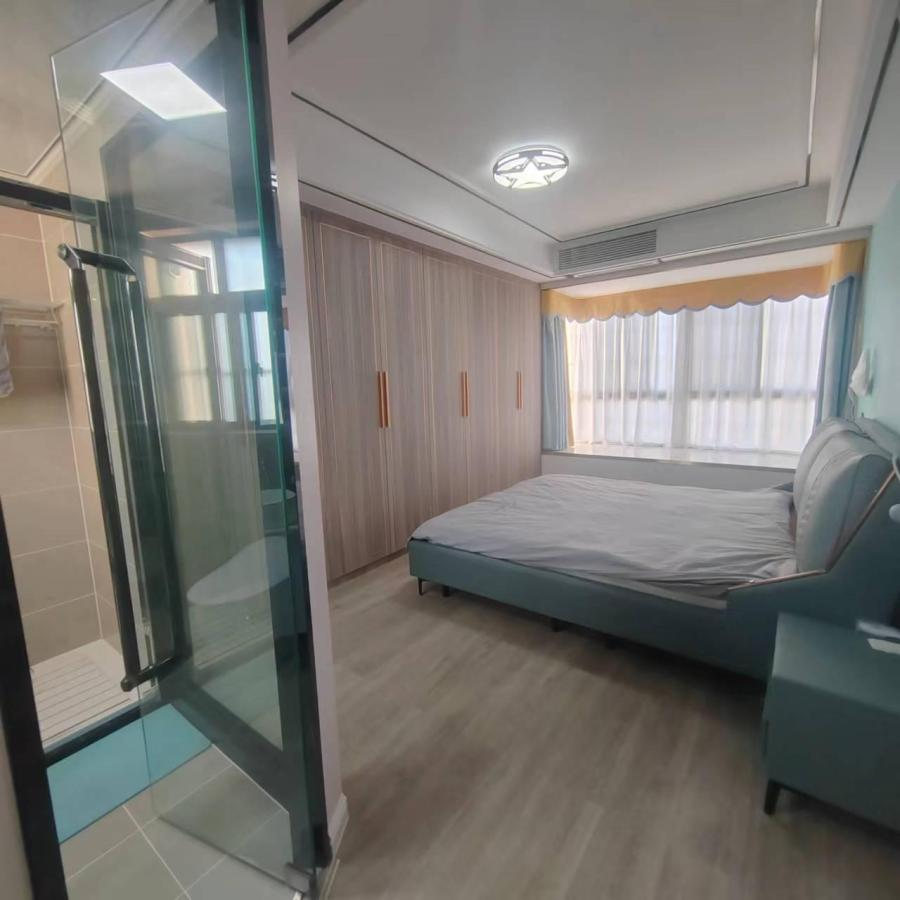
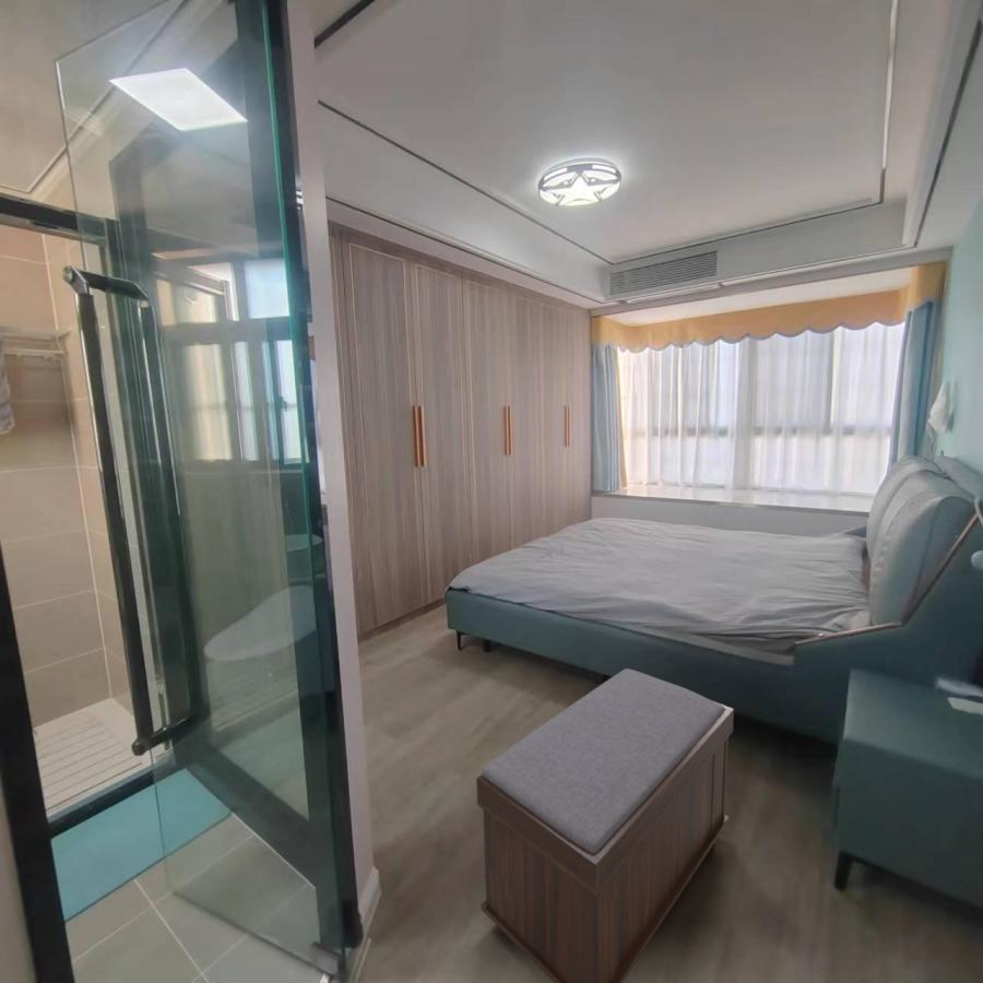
+ bench (615, 804)
